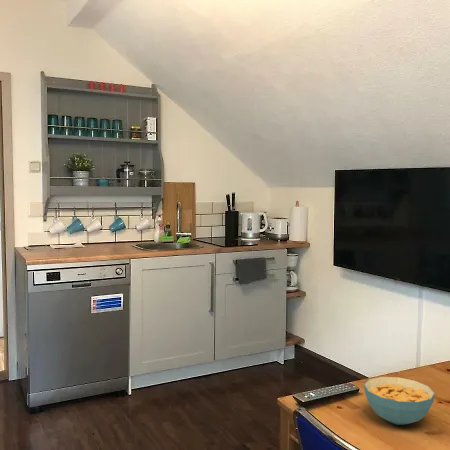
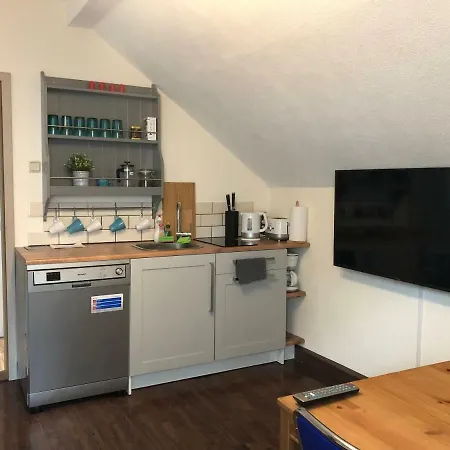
- cereal bowl (398, 404)
